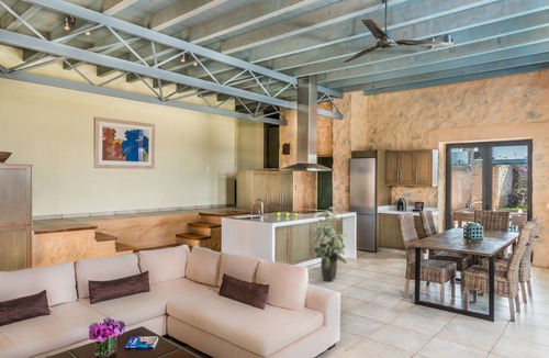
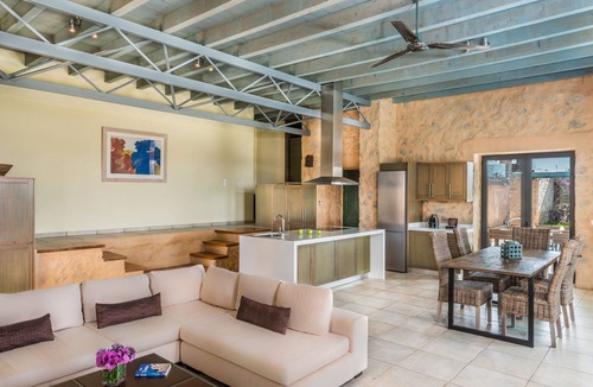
- indoor plant (329, 244)
